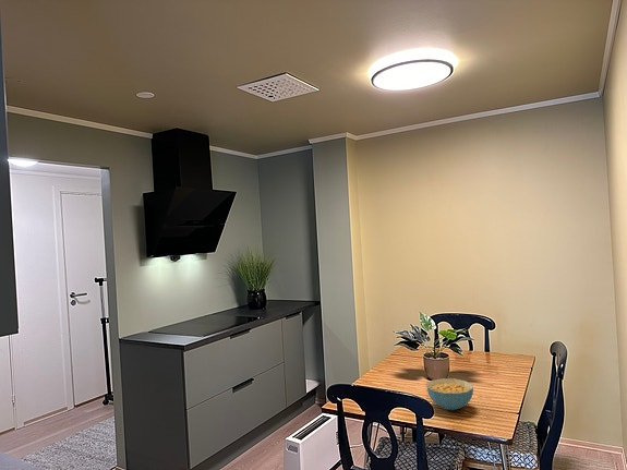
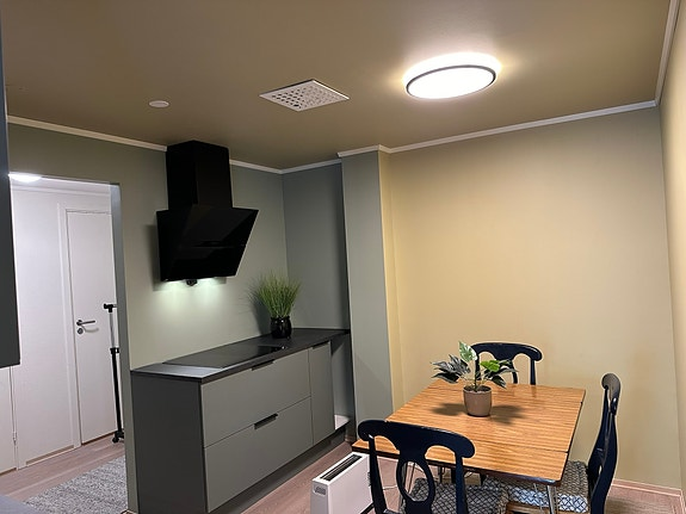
- cereal bowl (449, 396)
